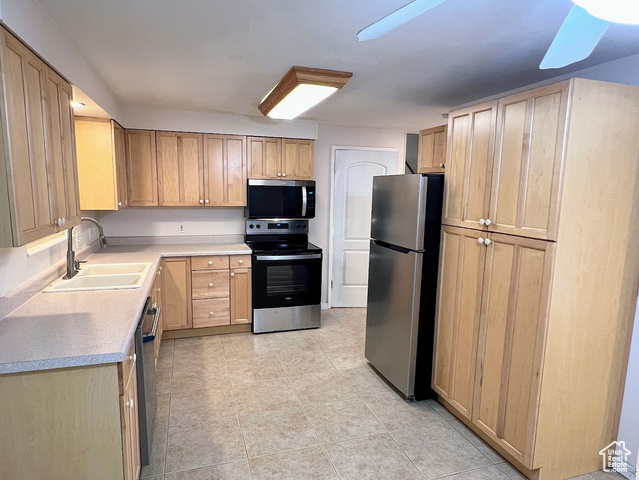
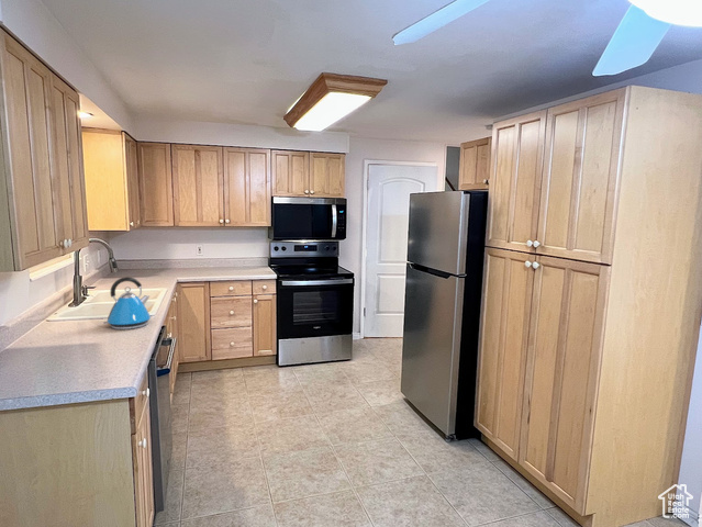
+ kettle (126, 301)
